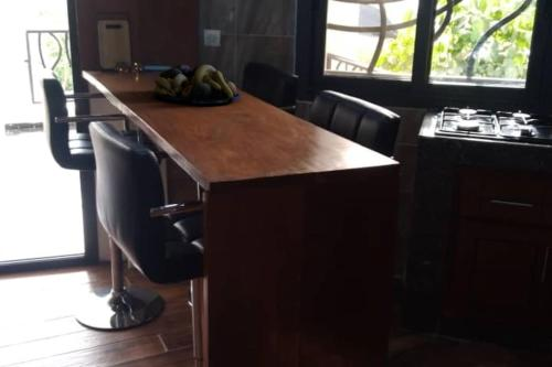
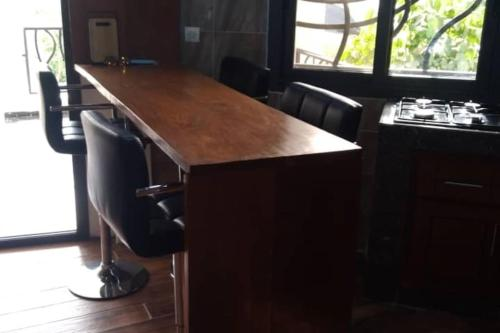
- fruit bowl (198, 80)
